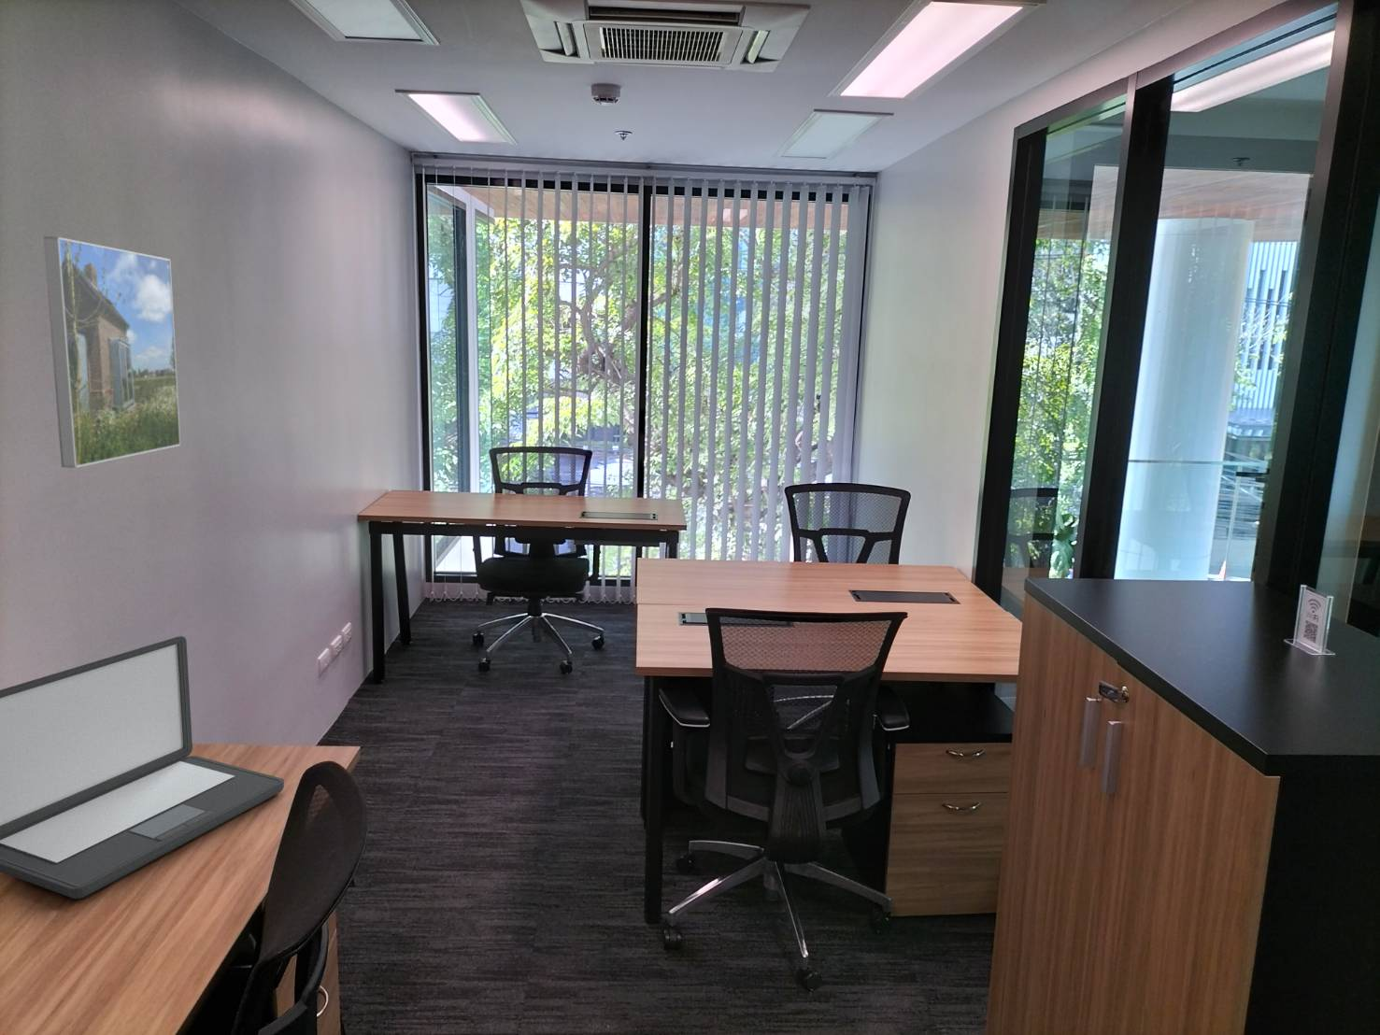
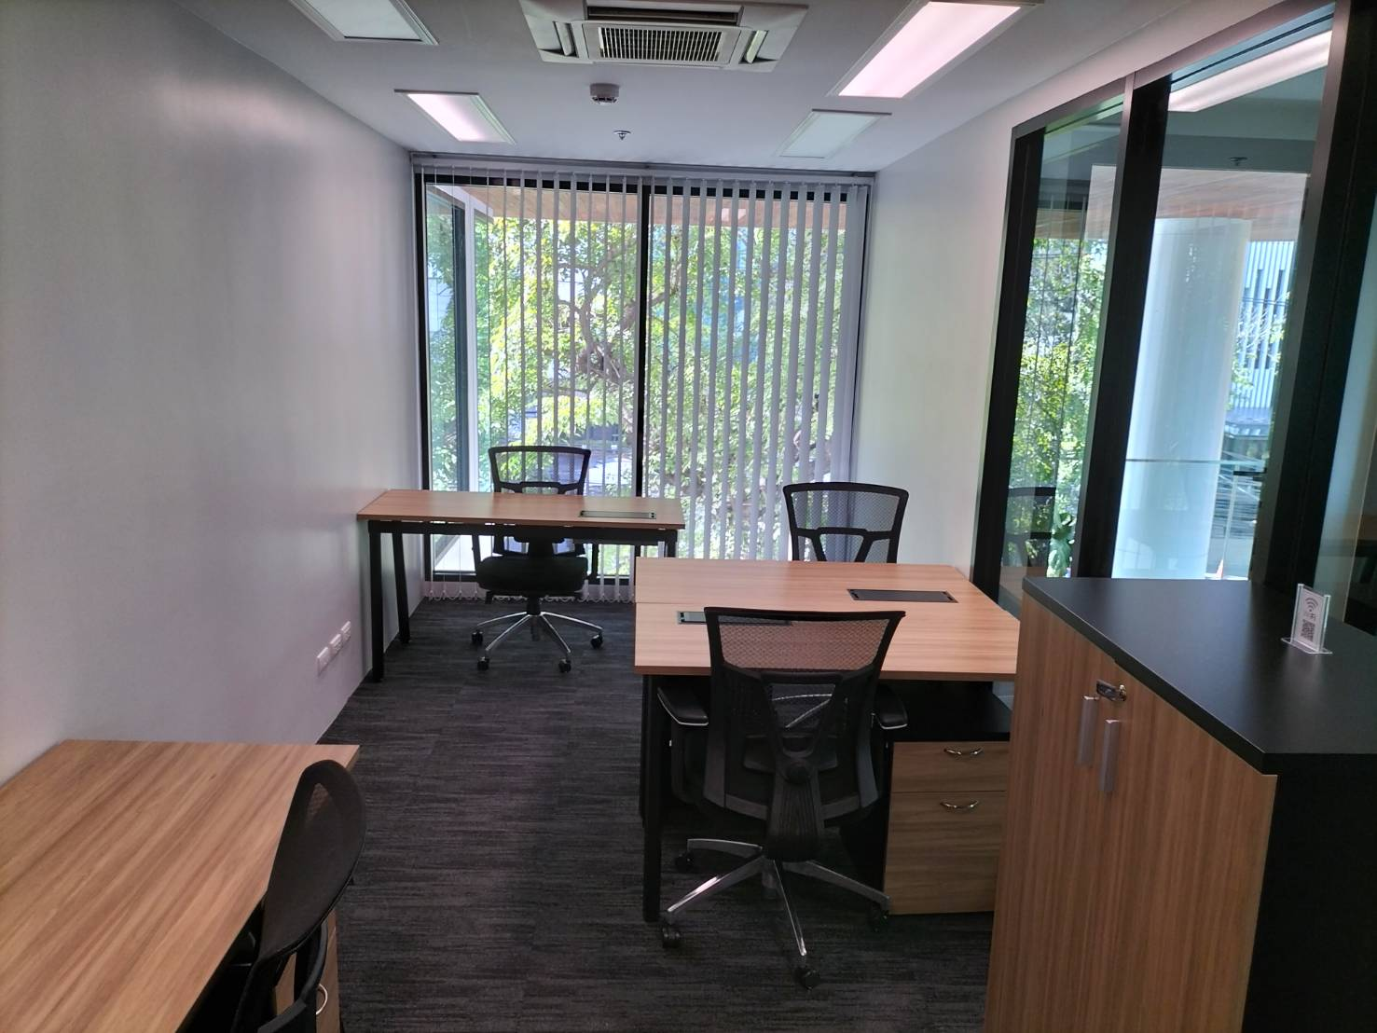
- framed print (121, 354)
- laptop (136, 751)
